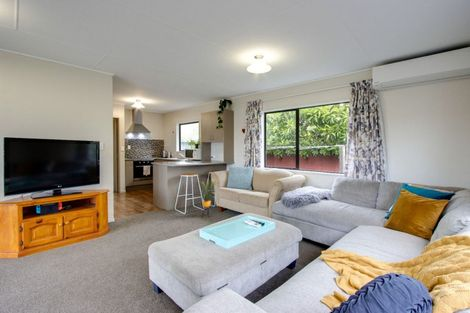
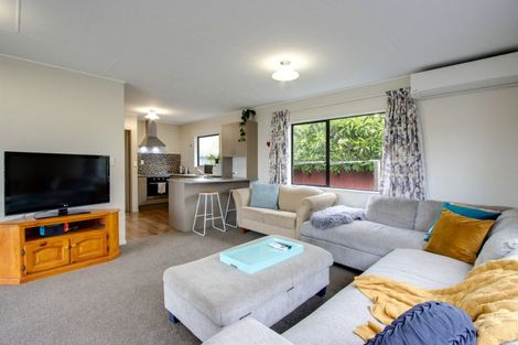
- house plant (205, 195)
